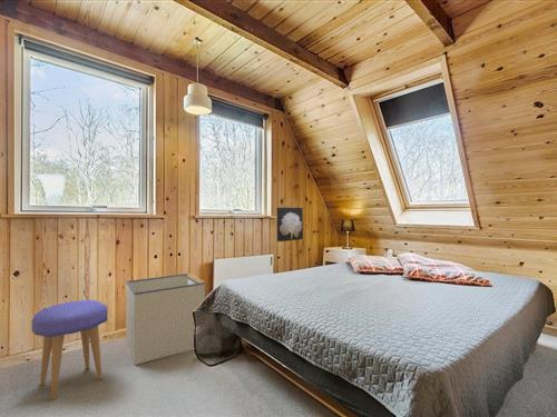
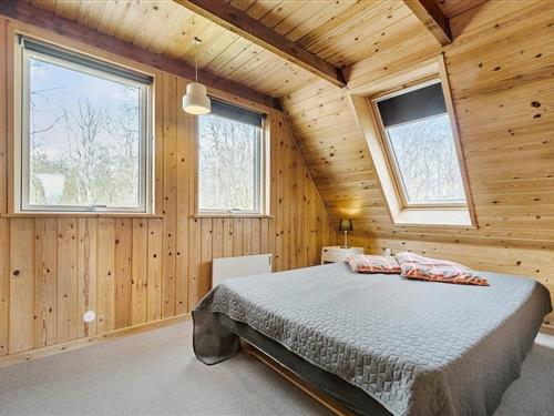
- wall art (290, 224)
- storage bin (165, 311)
- stool (62, 344)
